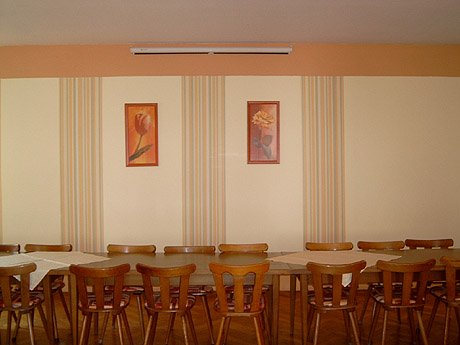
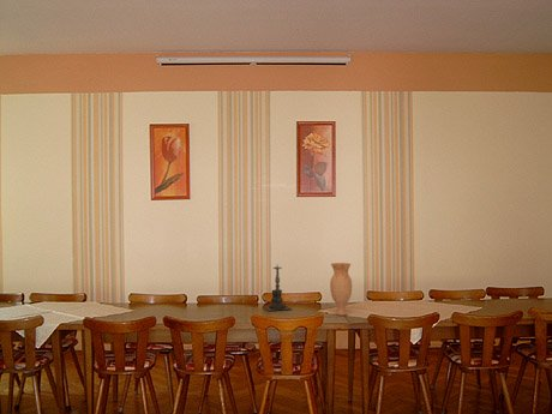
+ vase (341, 289)
+ candle holder (277, 283)
